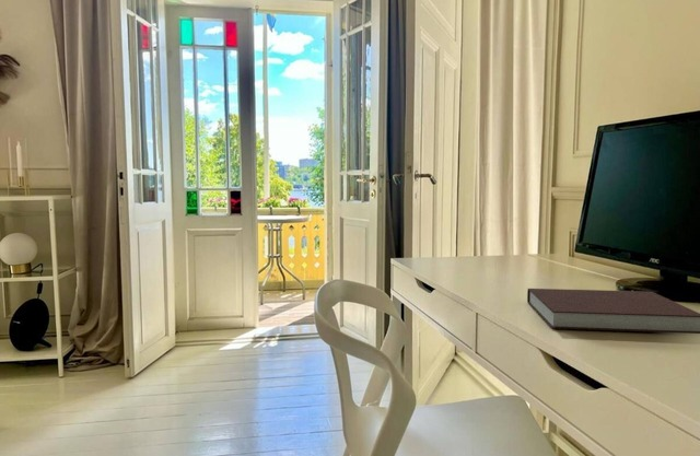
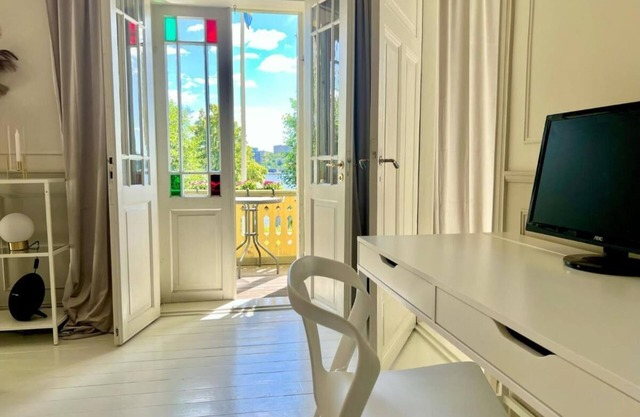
- notebook (605, 308)
